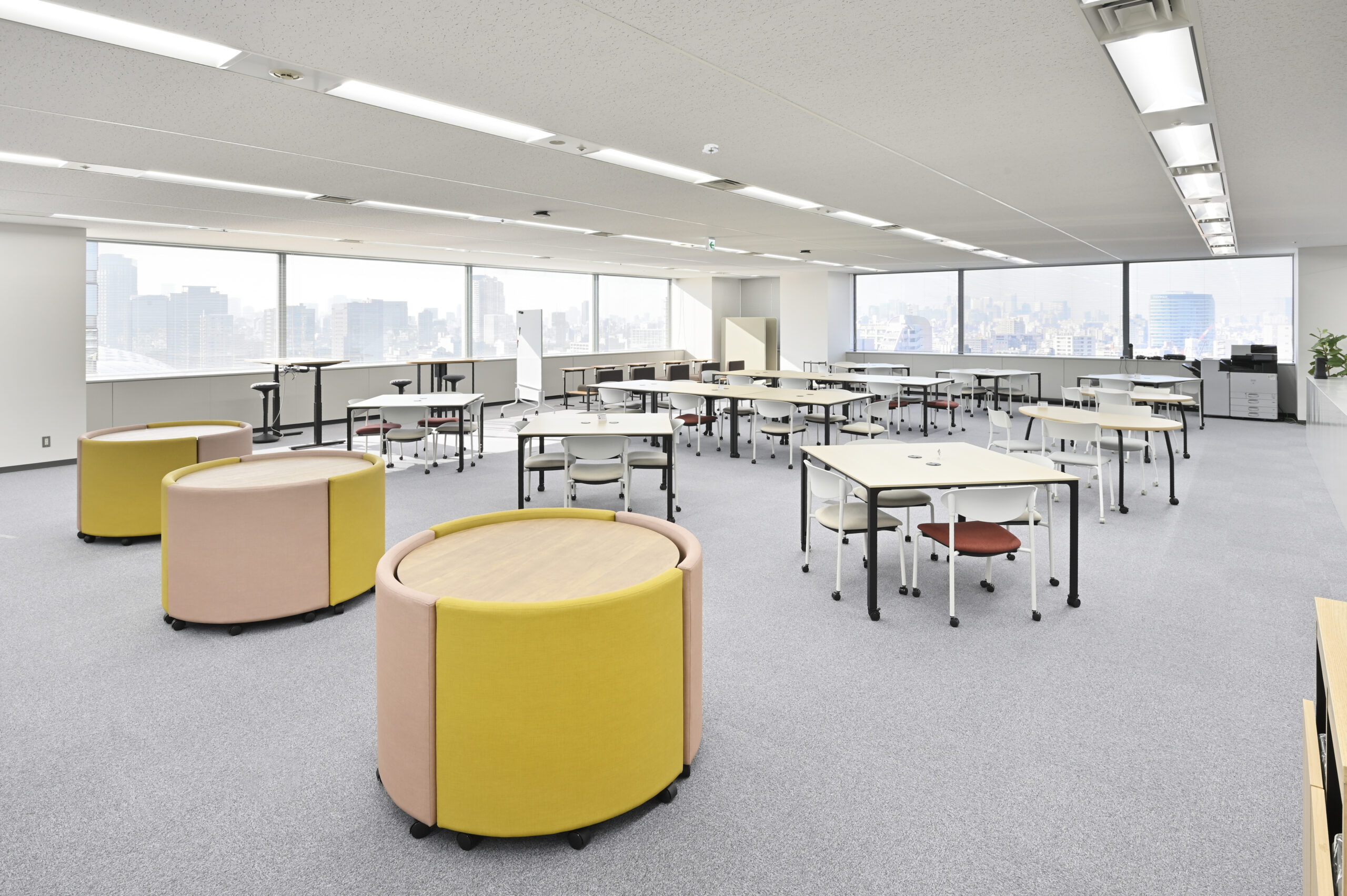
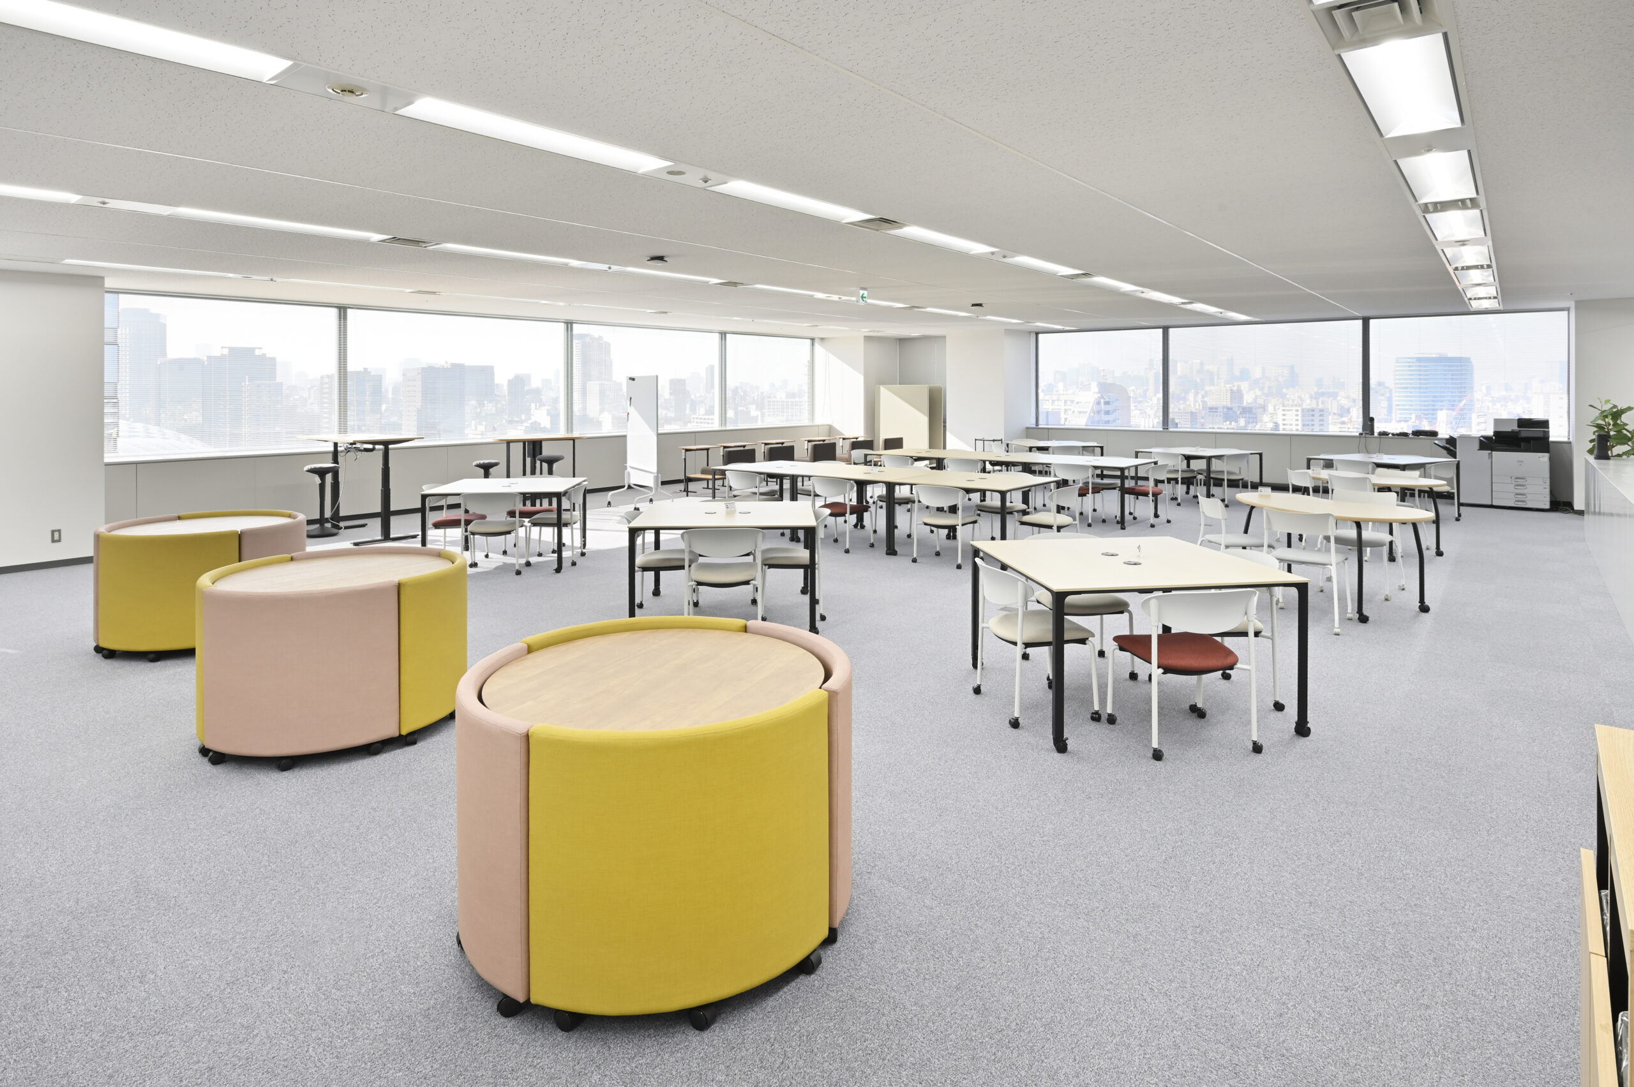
- smoke detector (710, 148)
